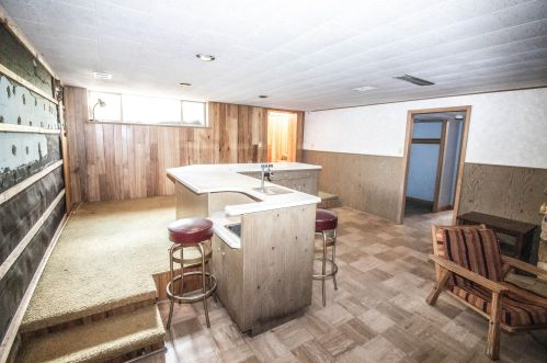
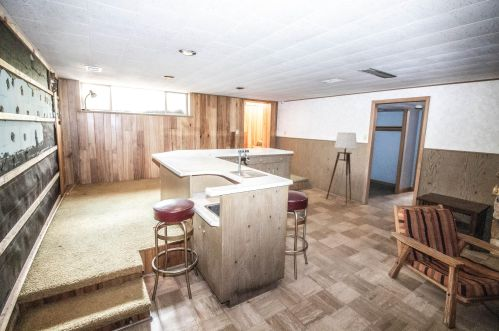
+ floor lamp (343, 166)
